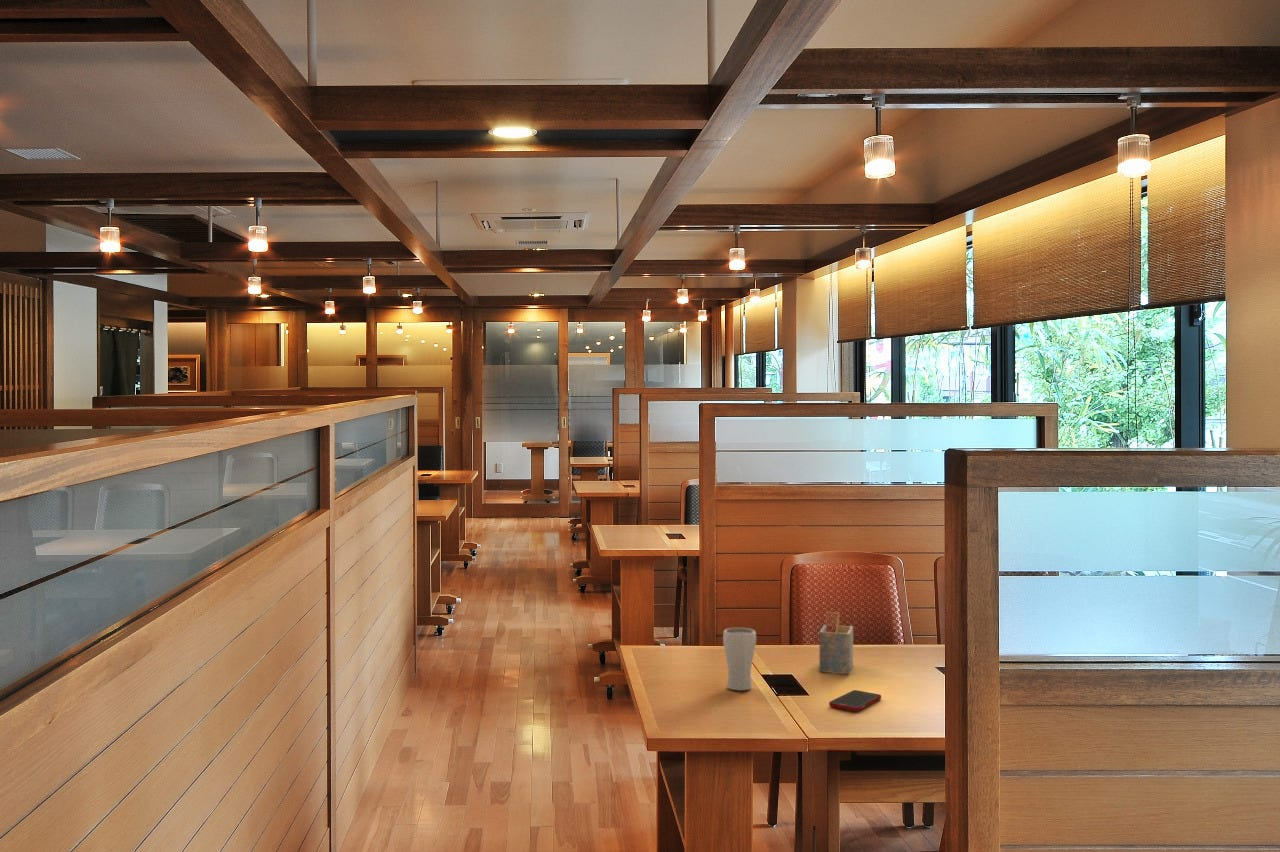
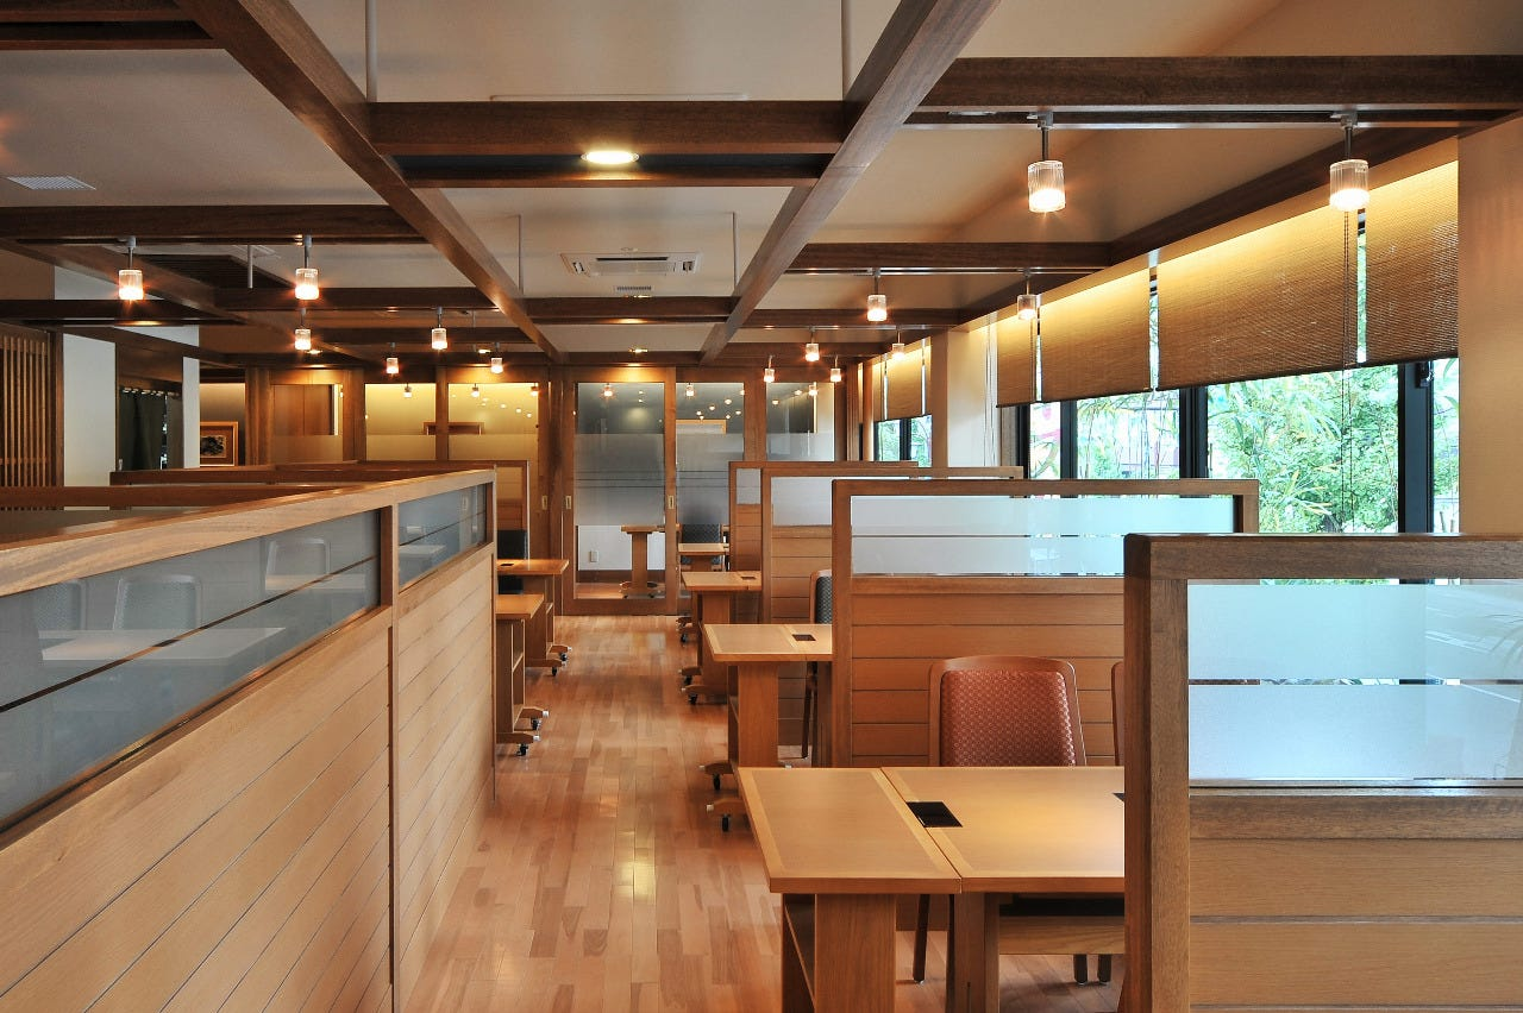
- napkin holder (836, 641)
- drinking glass (739, 659)
- cell phone (855, 700)
